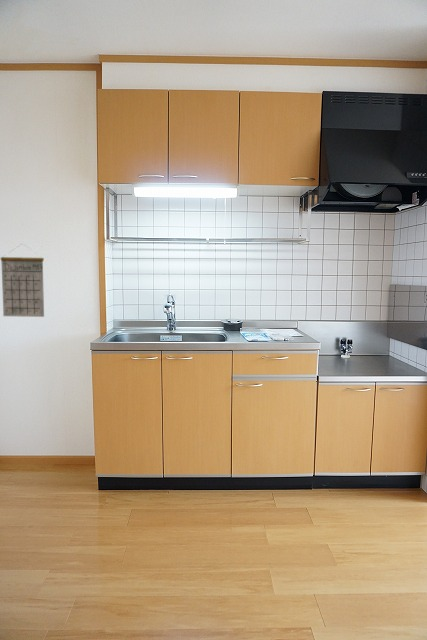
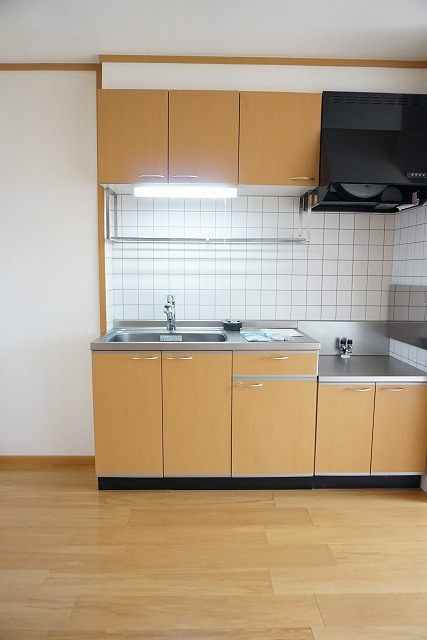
- calendar (22, 280)
